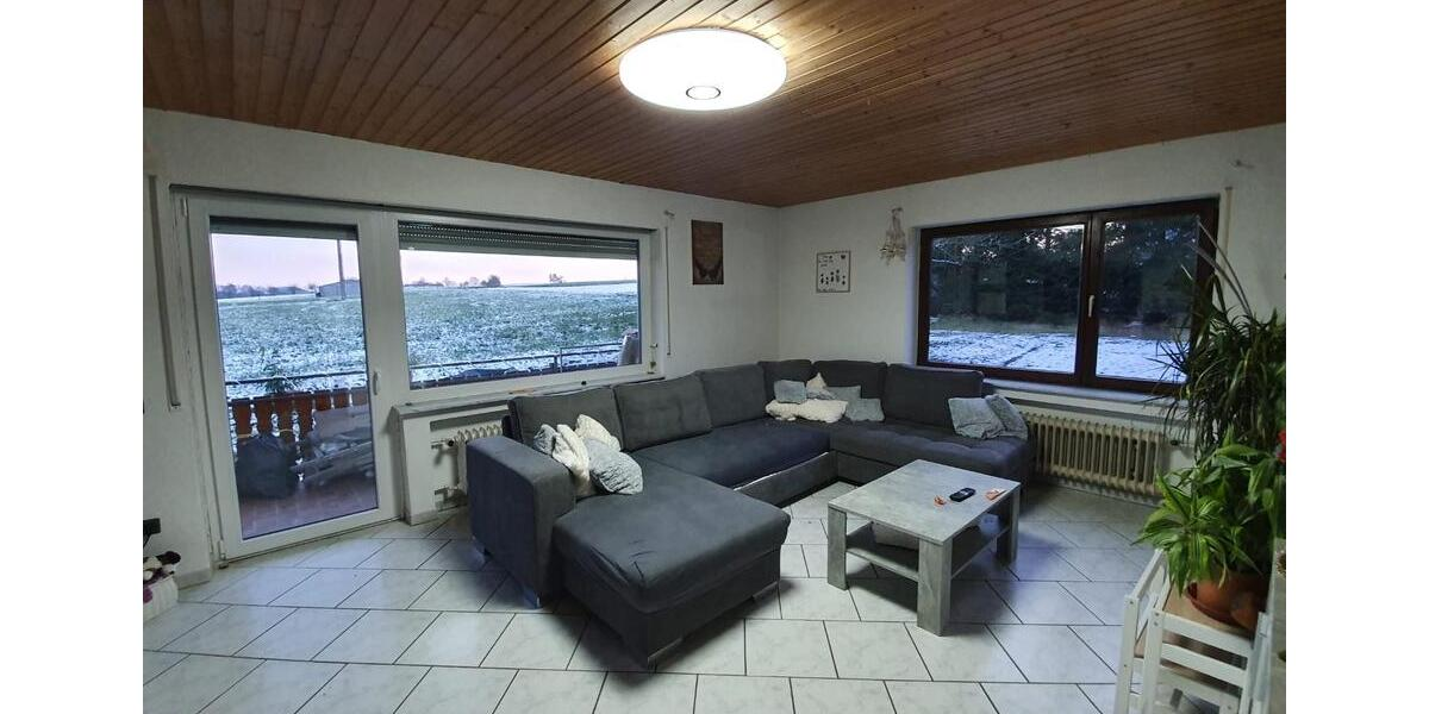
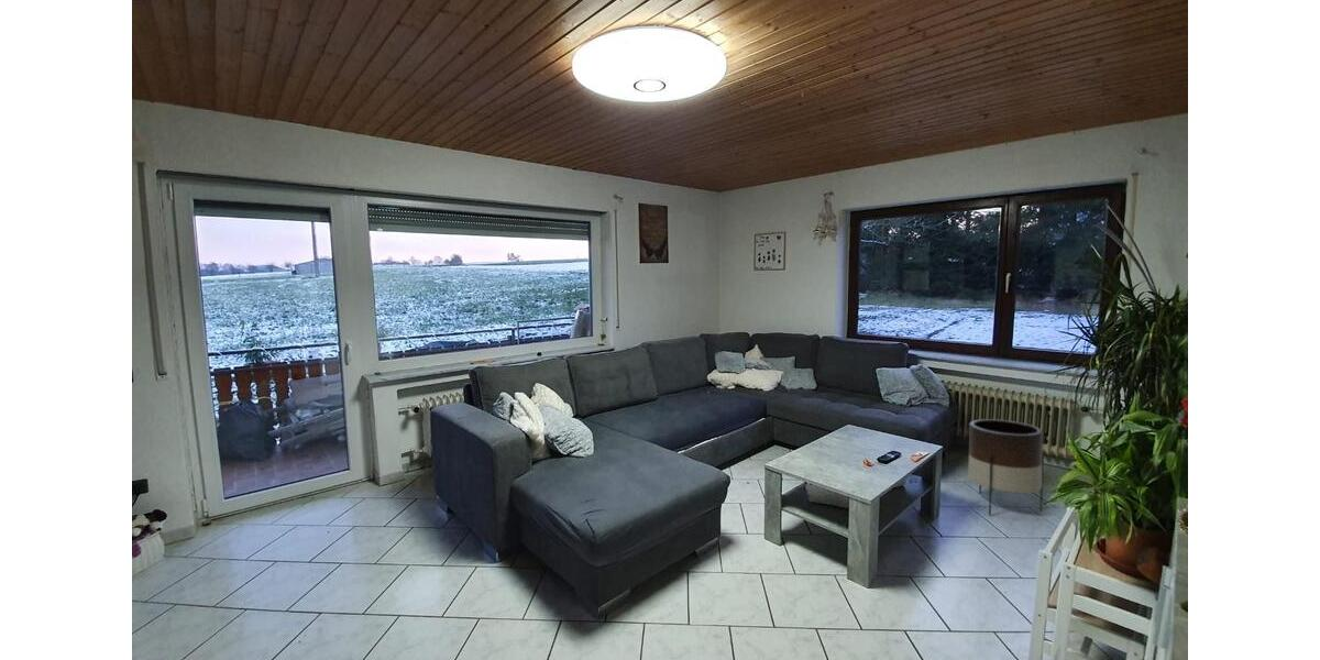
+ planter (1003, 466)
